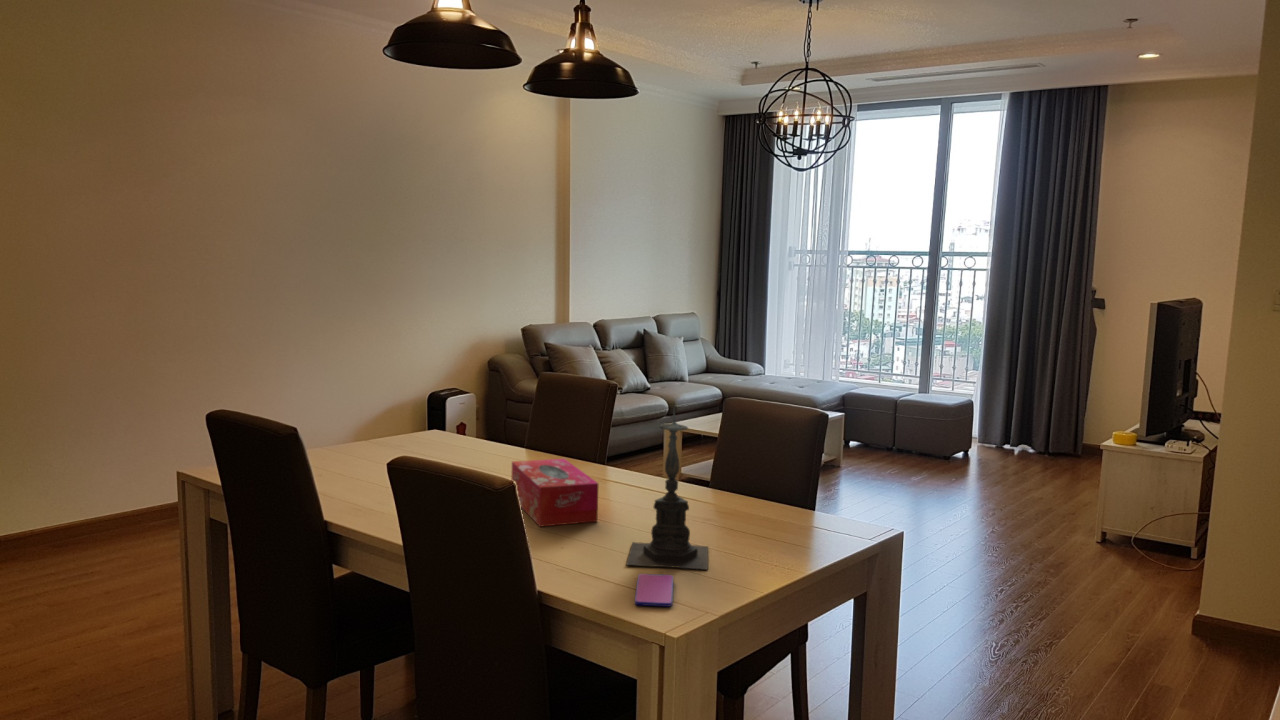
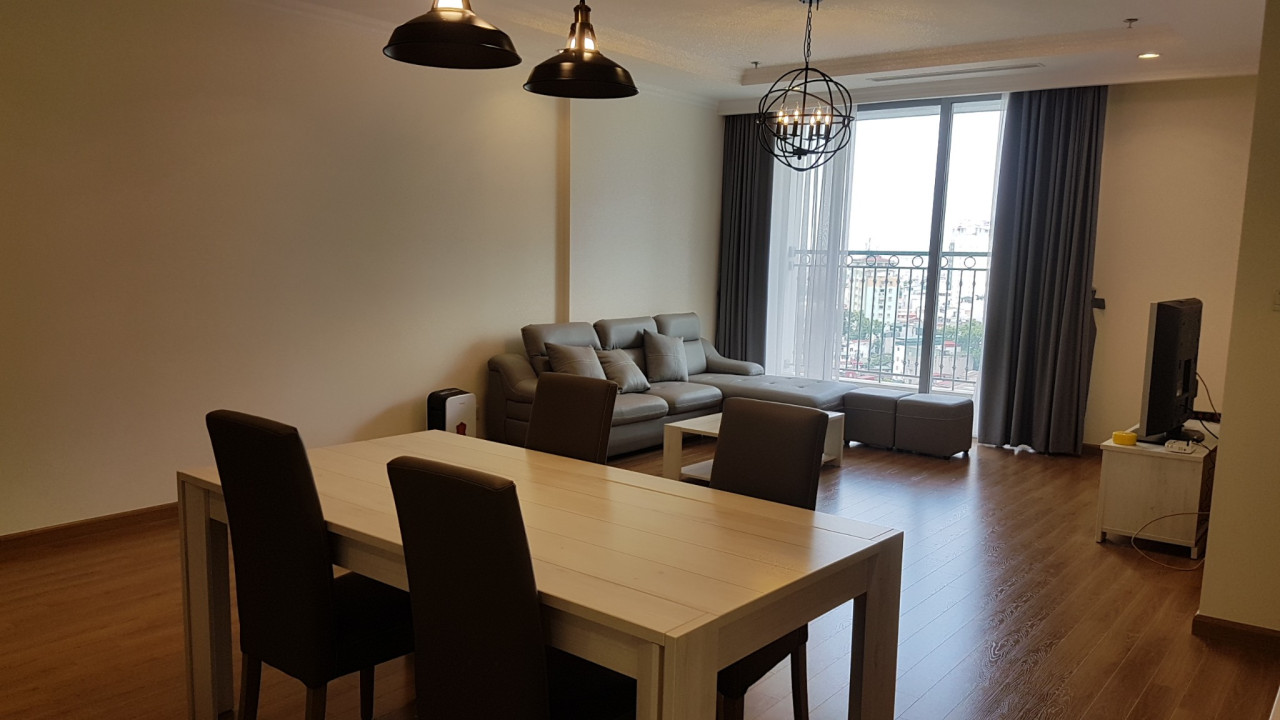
- tissue box (552, 490)
- candle holder (671, 480)
- smartphone (654, 589)
